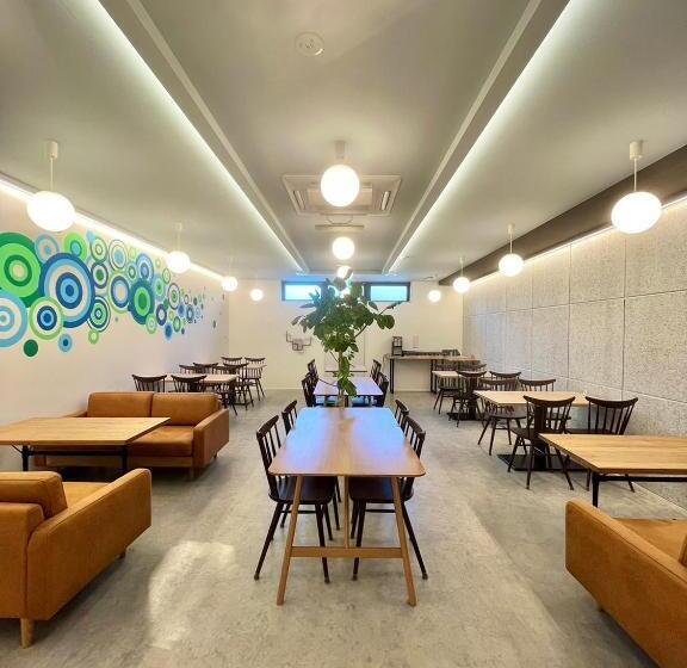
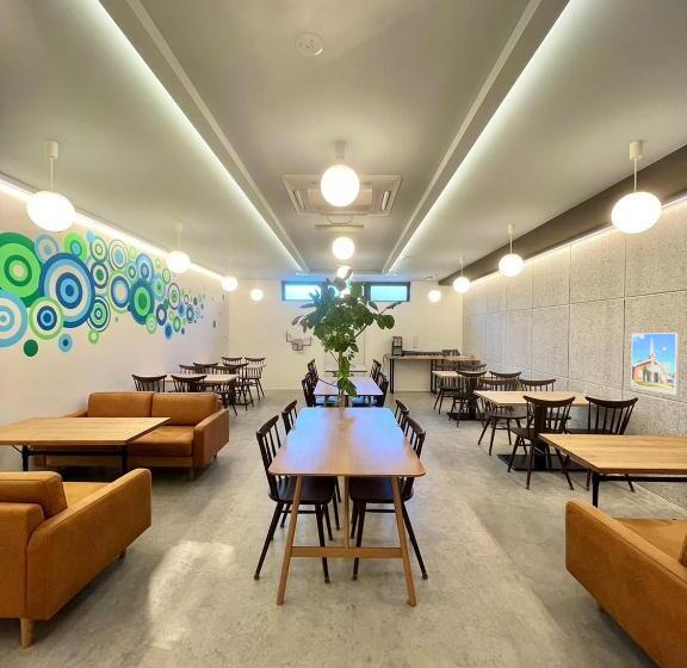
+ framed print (654, 361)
